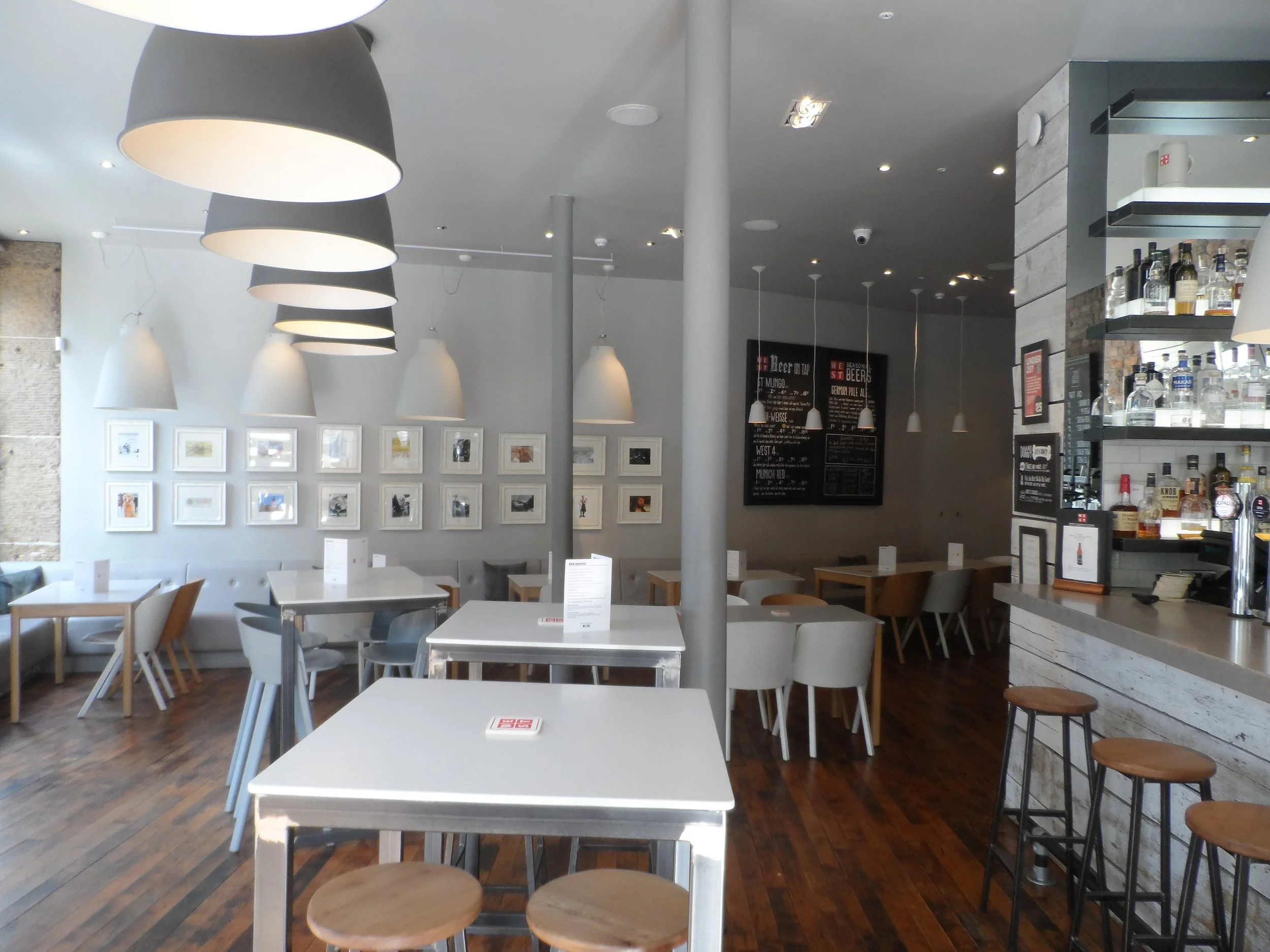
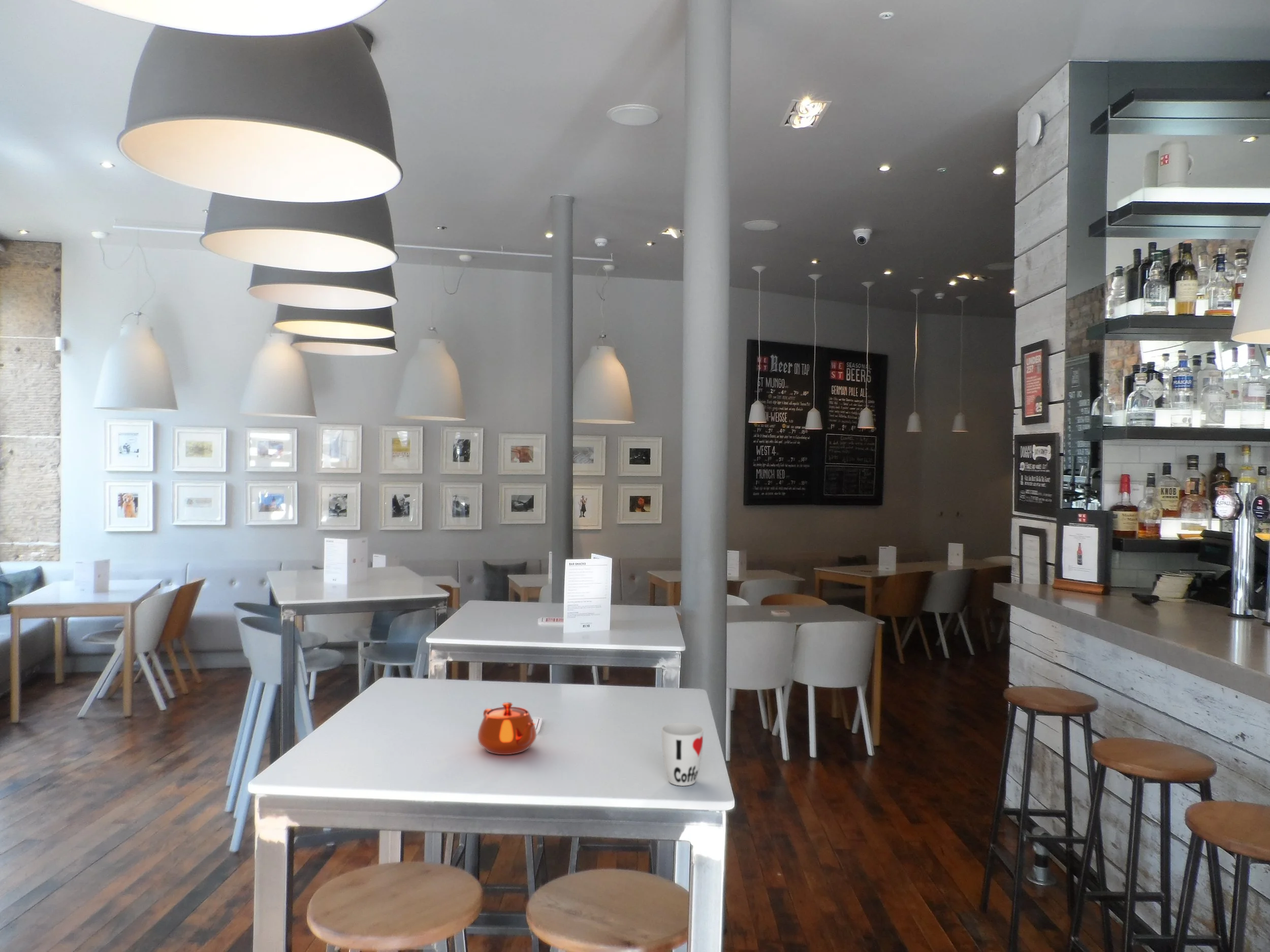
+ teapot (509, 727)
+ cup (682, 754)
